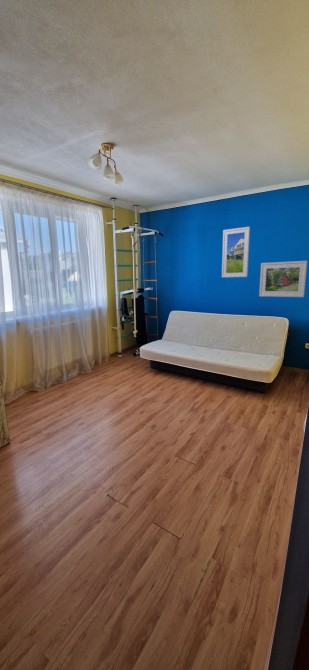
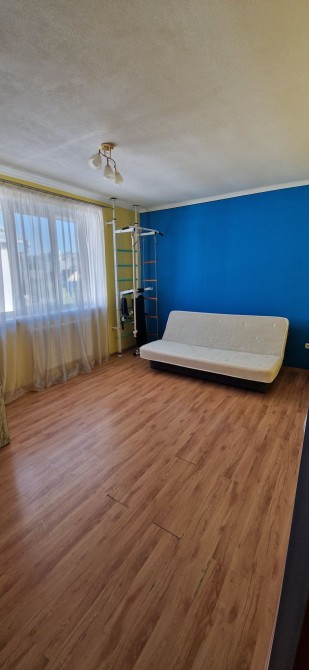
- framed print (235, 253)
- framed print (281, 279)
